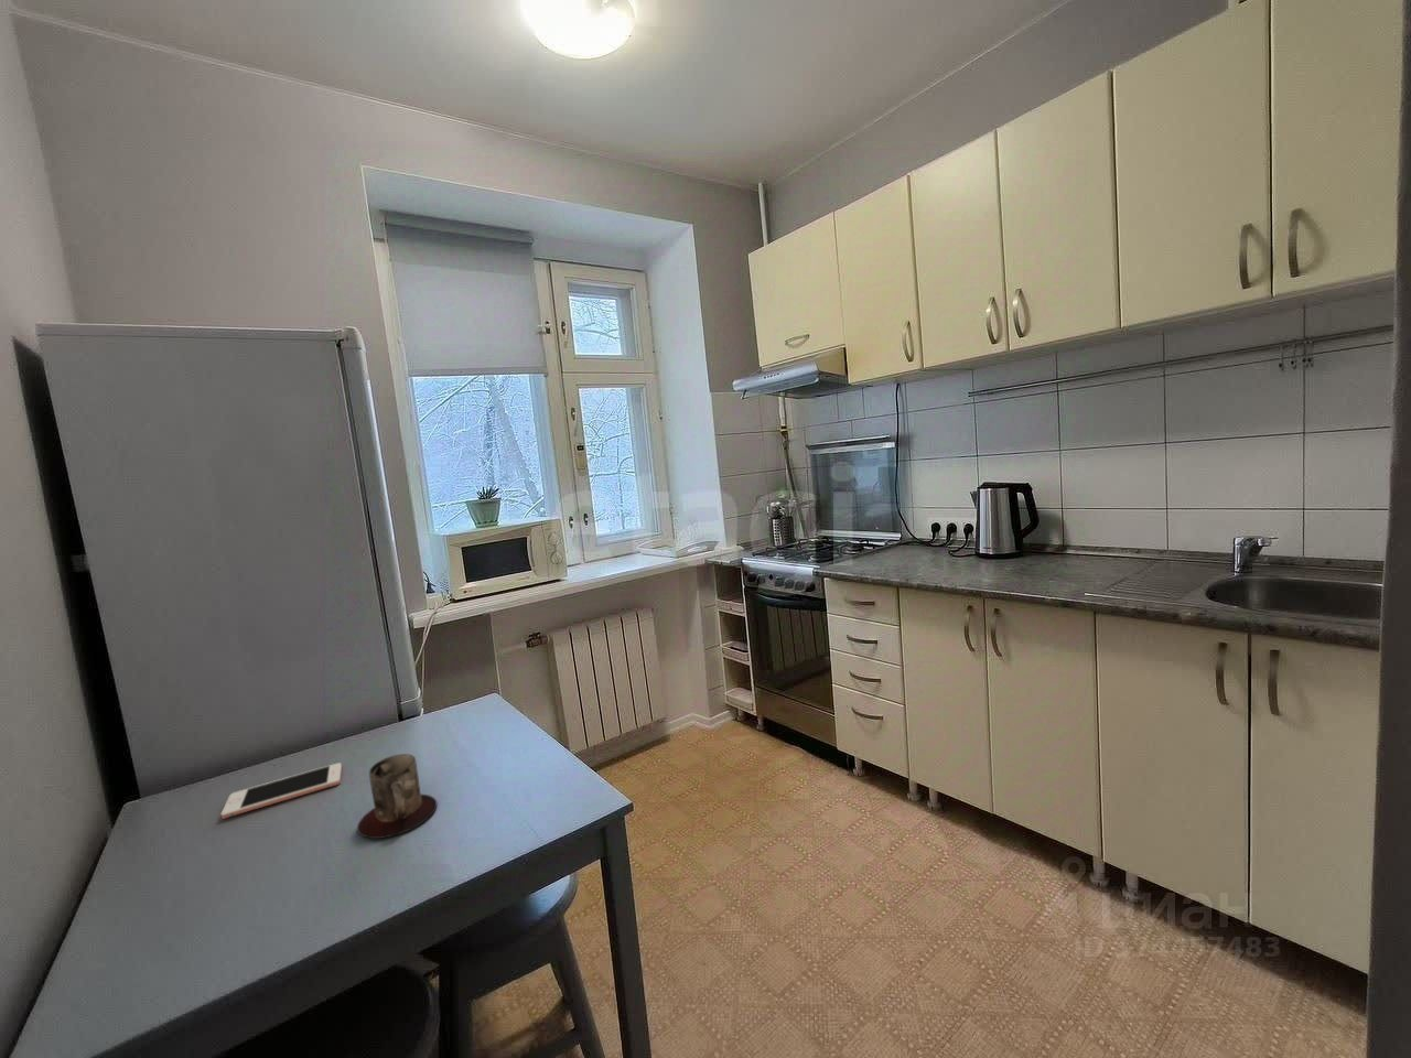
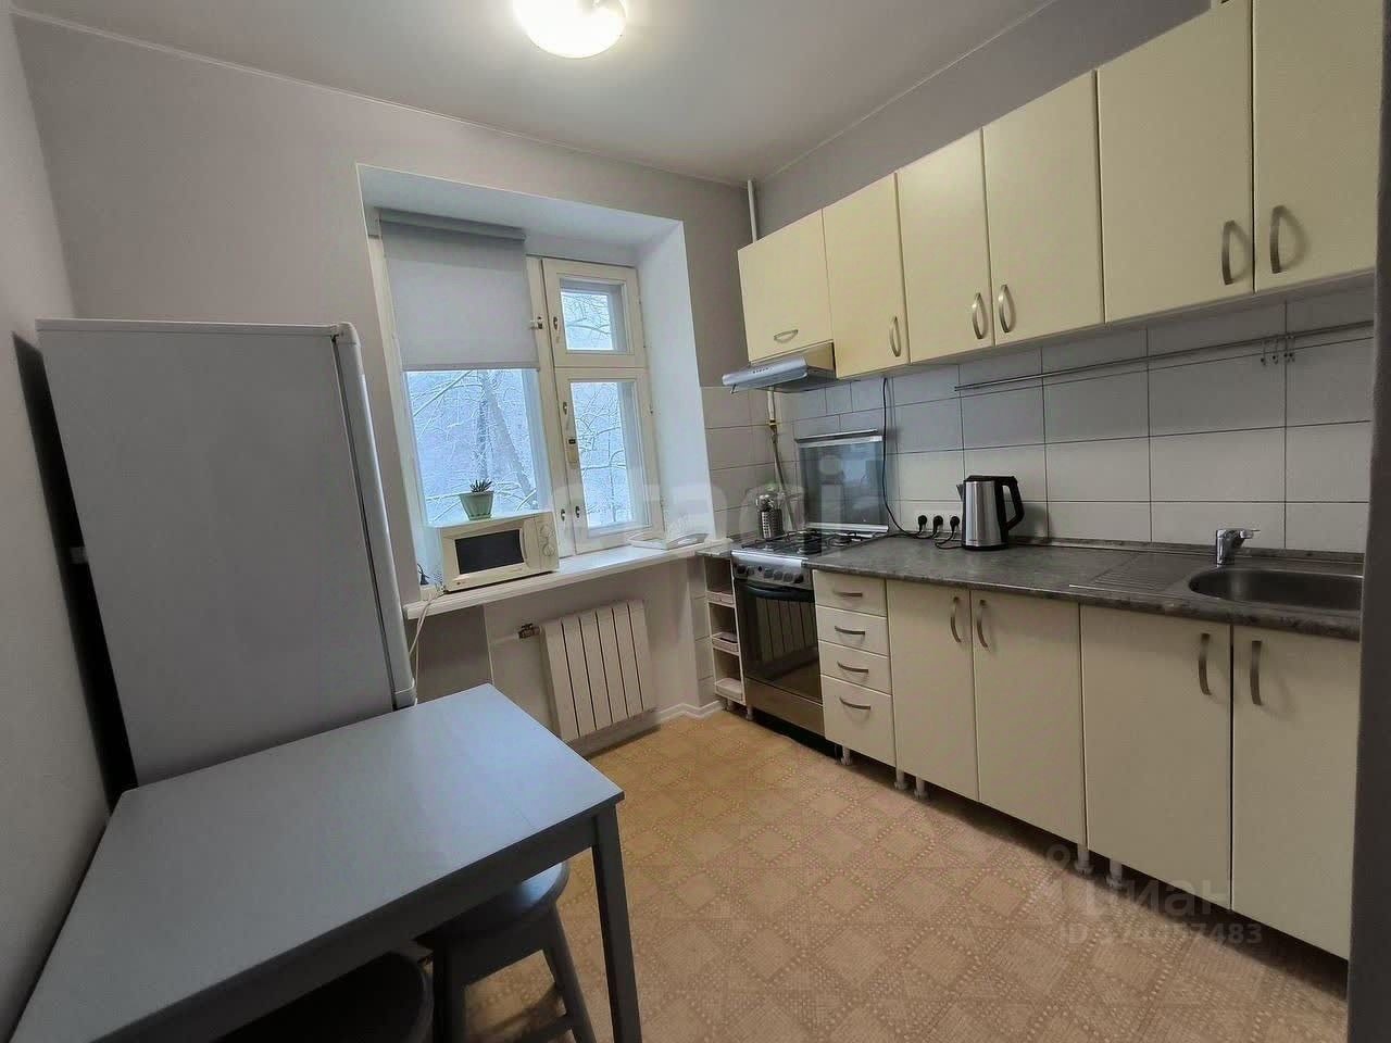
- cell phone (286, 788)
- mug (393, 791)
